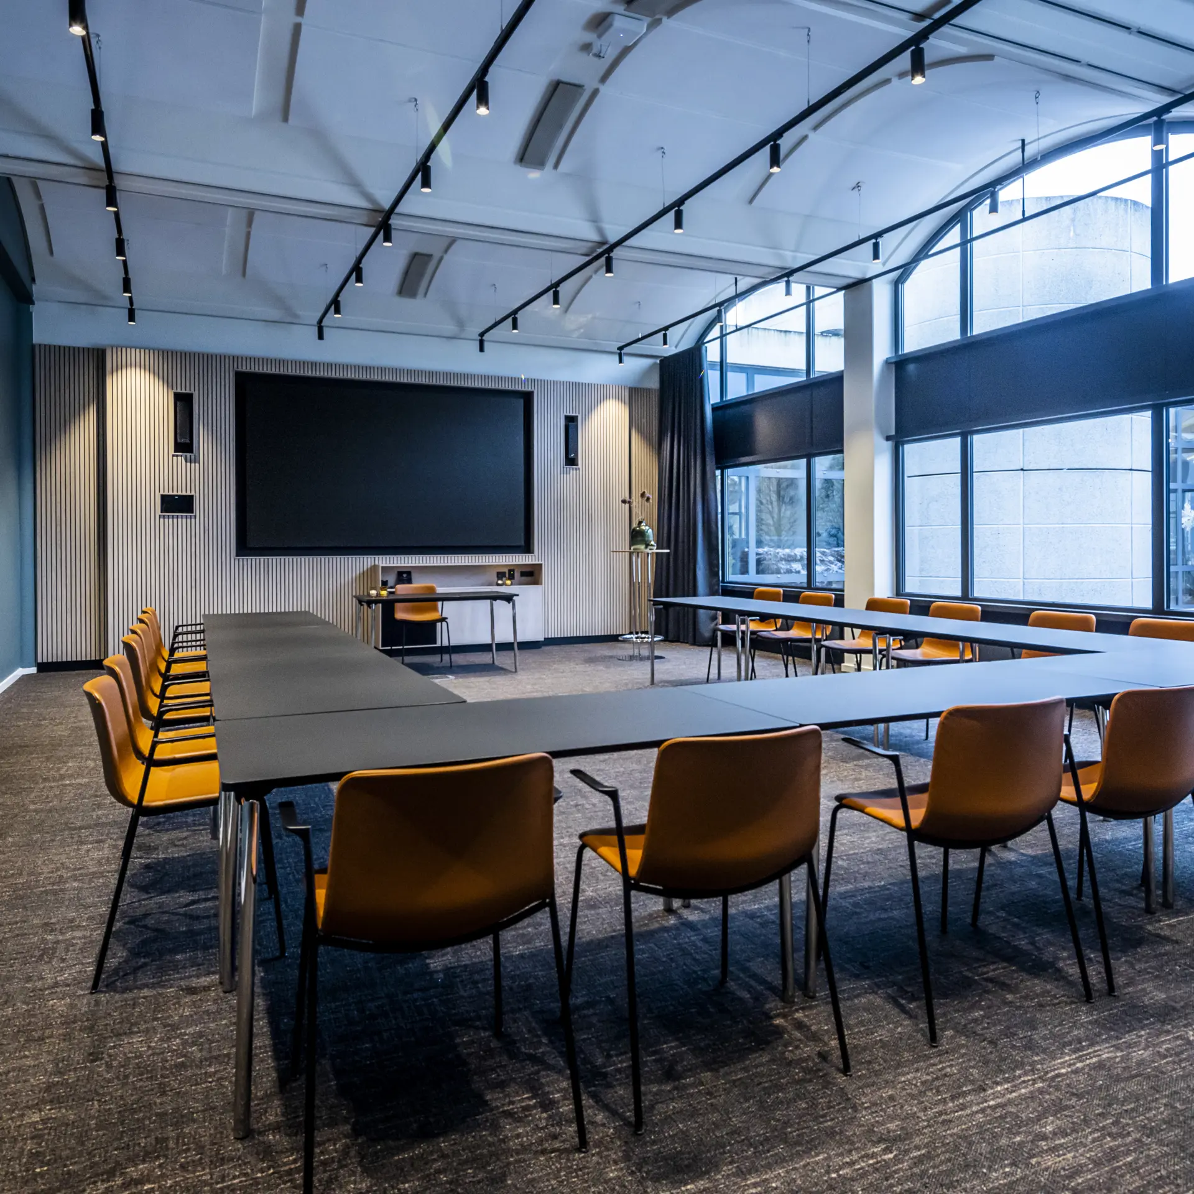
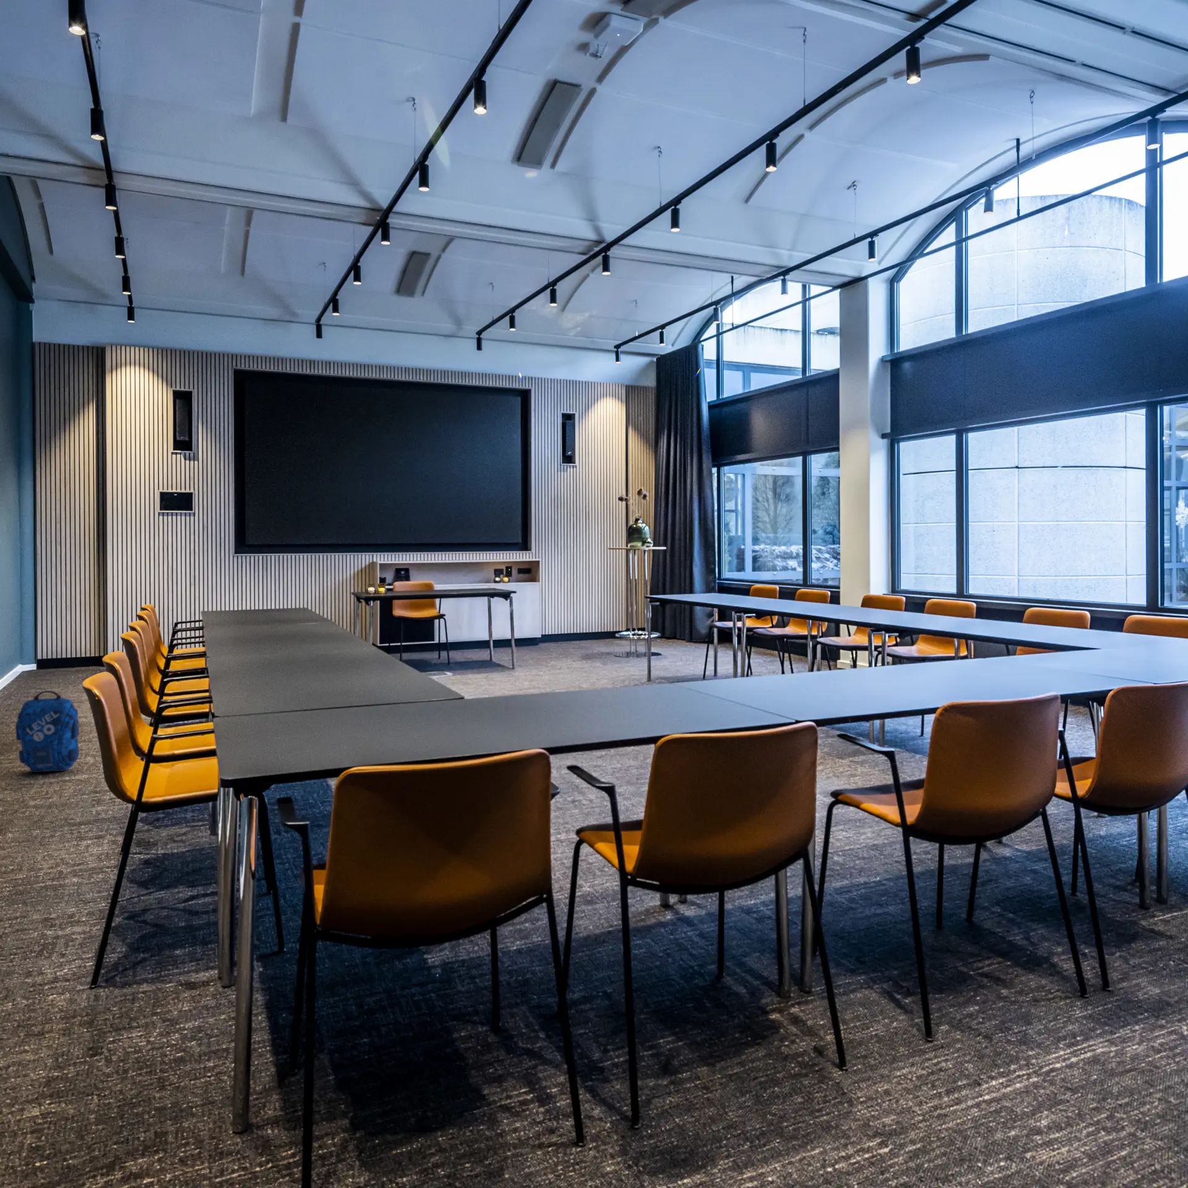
+ backpack (48, 731)
